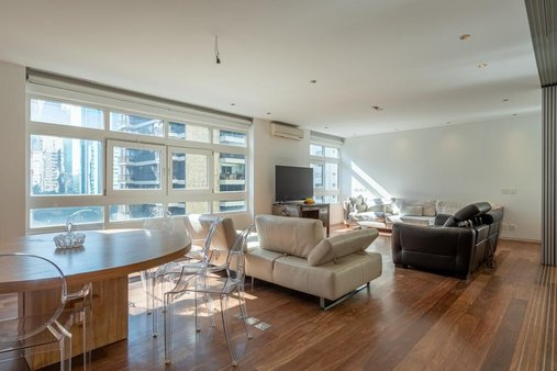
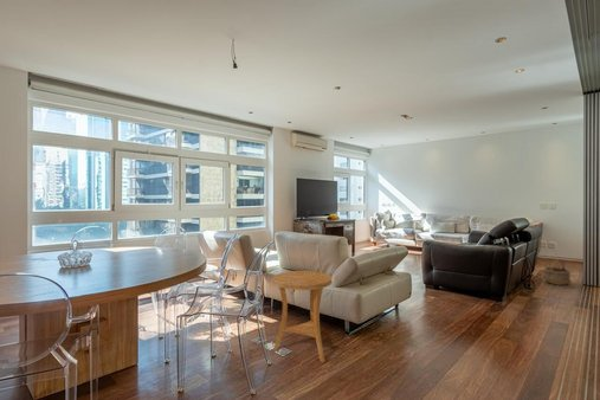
+ wicker basket (556, 271)
+ side table (310, 312)
